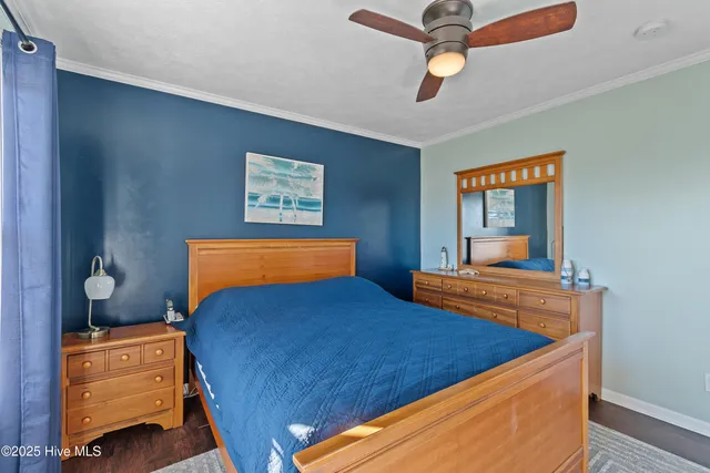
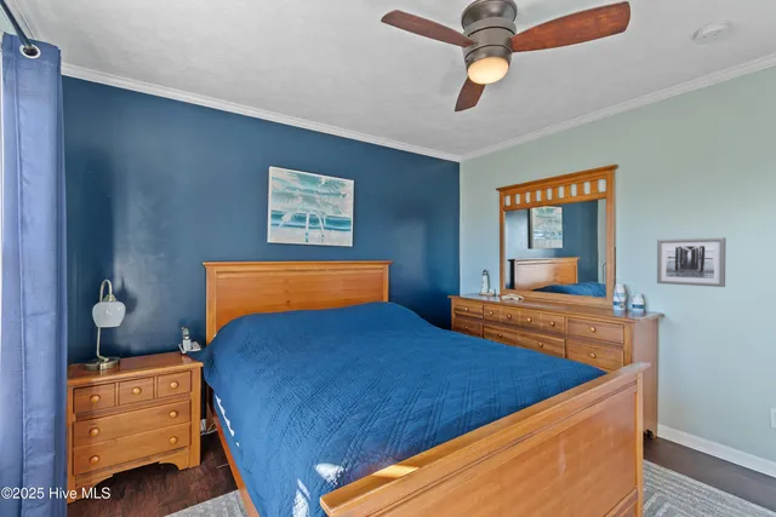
+ wall art (689, 262)
